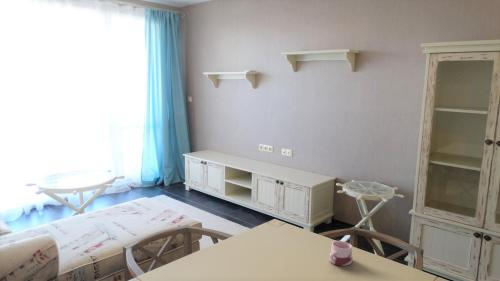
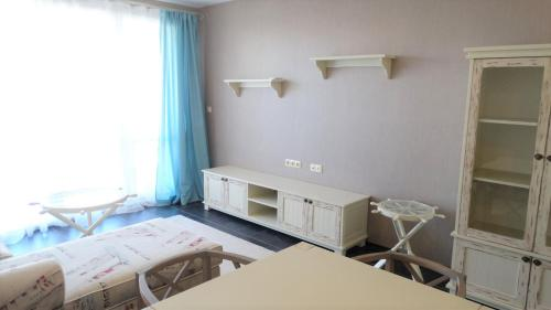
- mug (340, 253)
